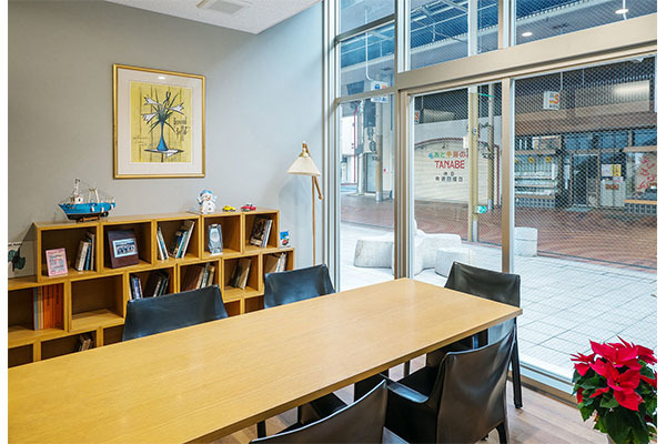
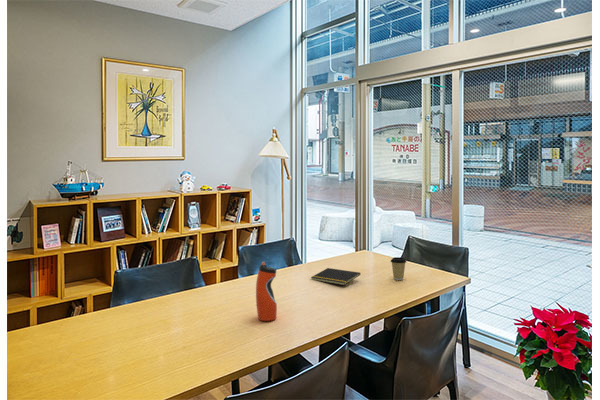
+ coffee cup (398, 268)
+ notepad (335, 276)
+ water bottle (266, 290)
